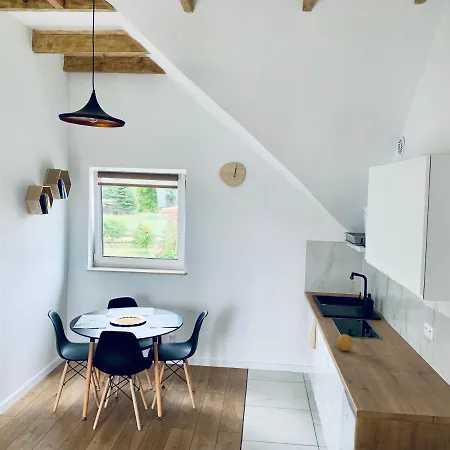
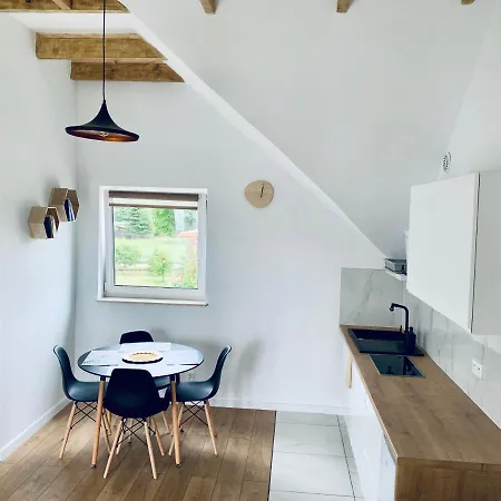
- fruit (344, 342)
